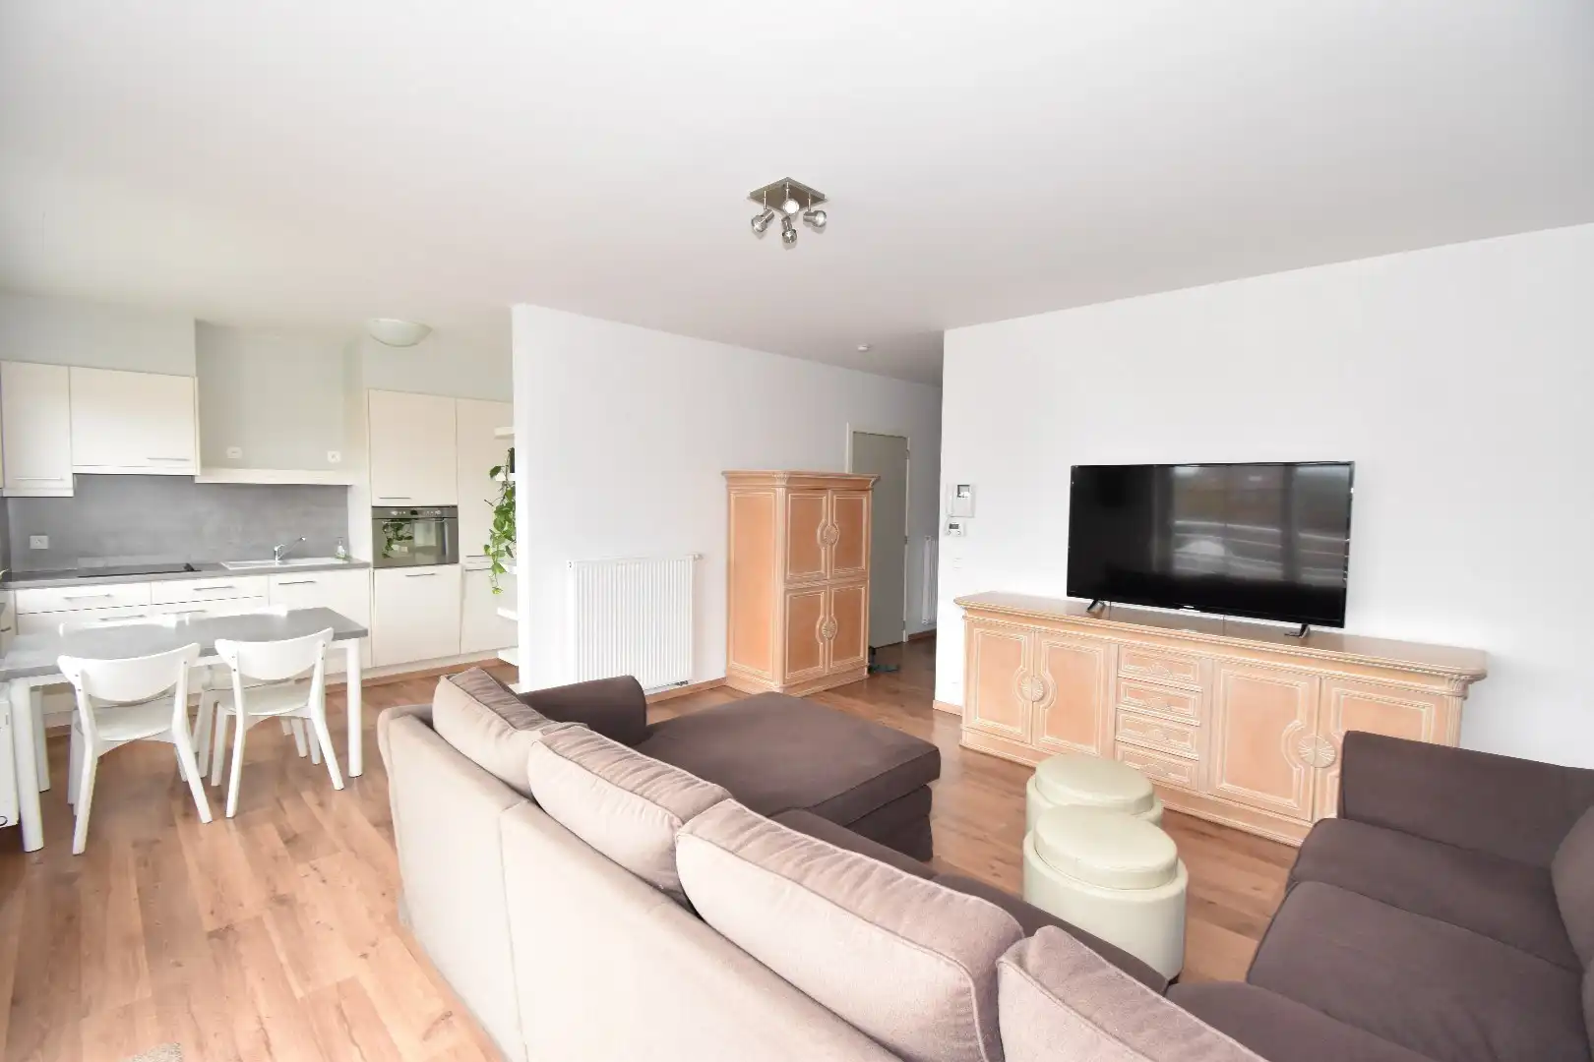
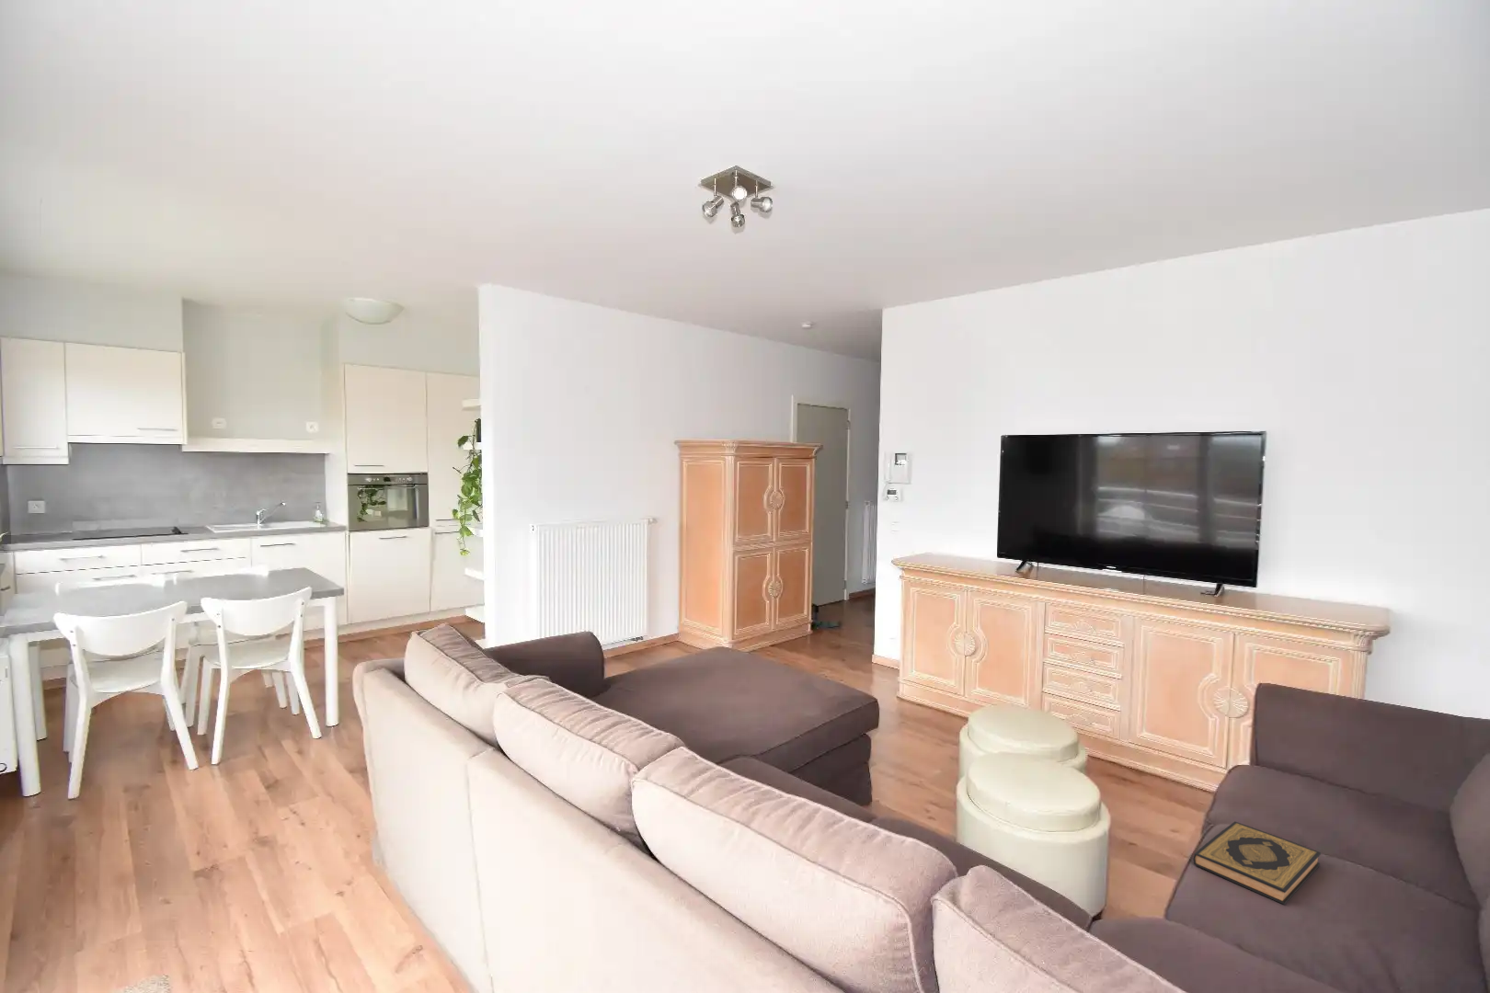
+ hardback book (1256, 858)
